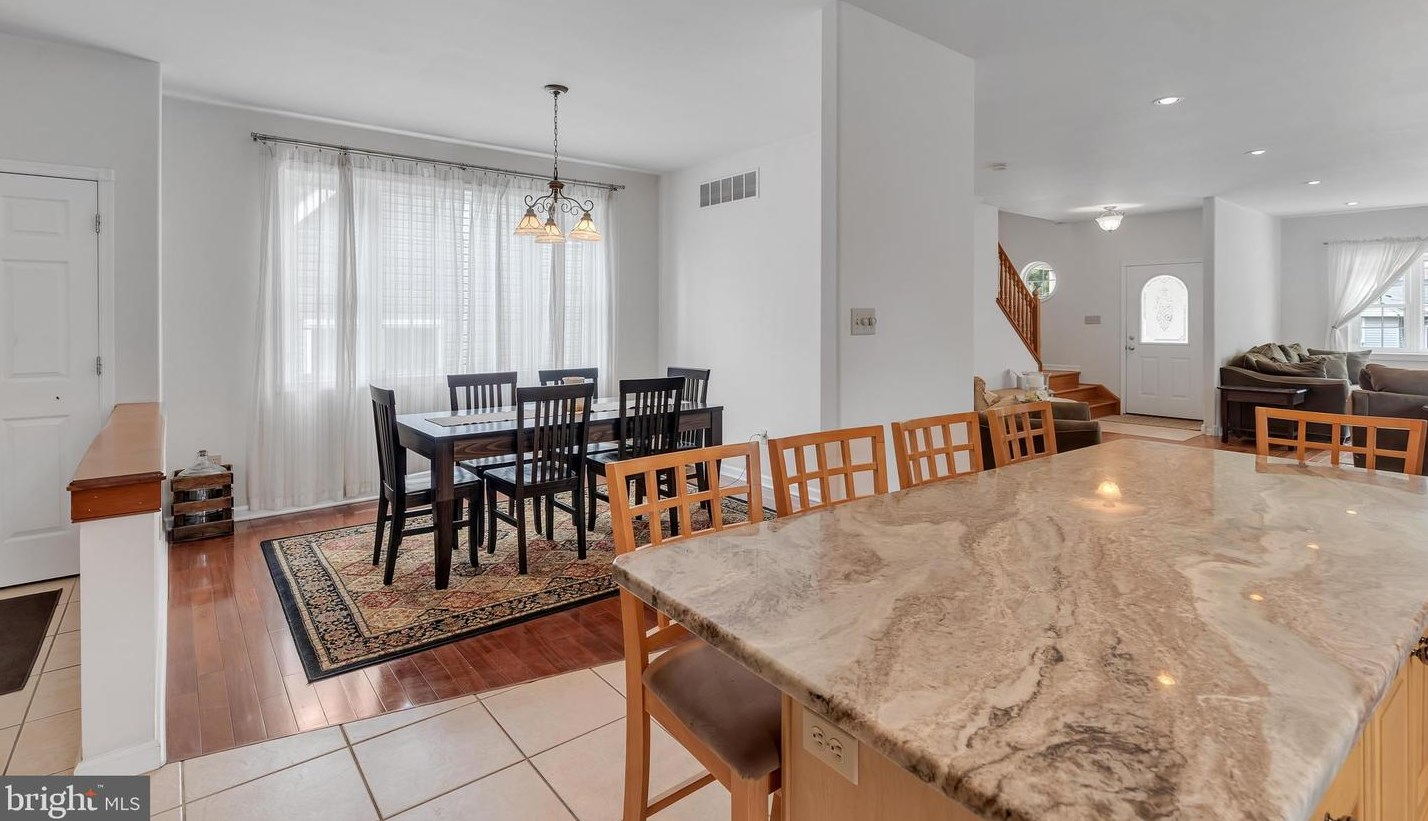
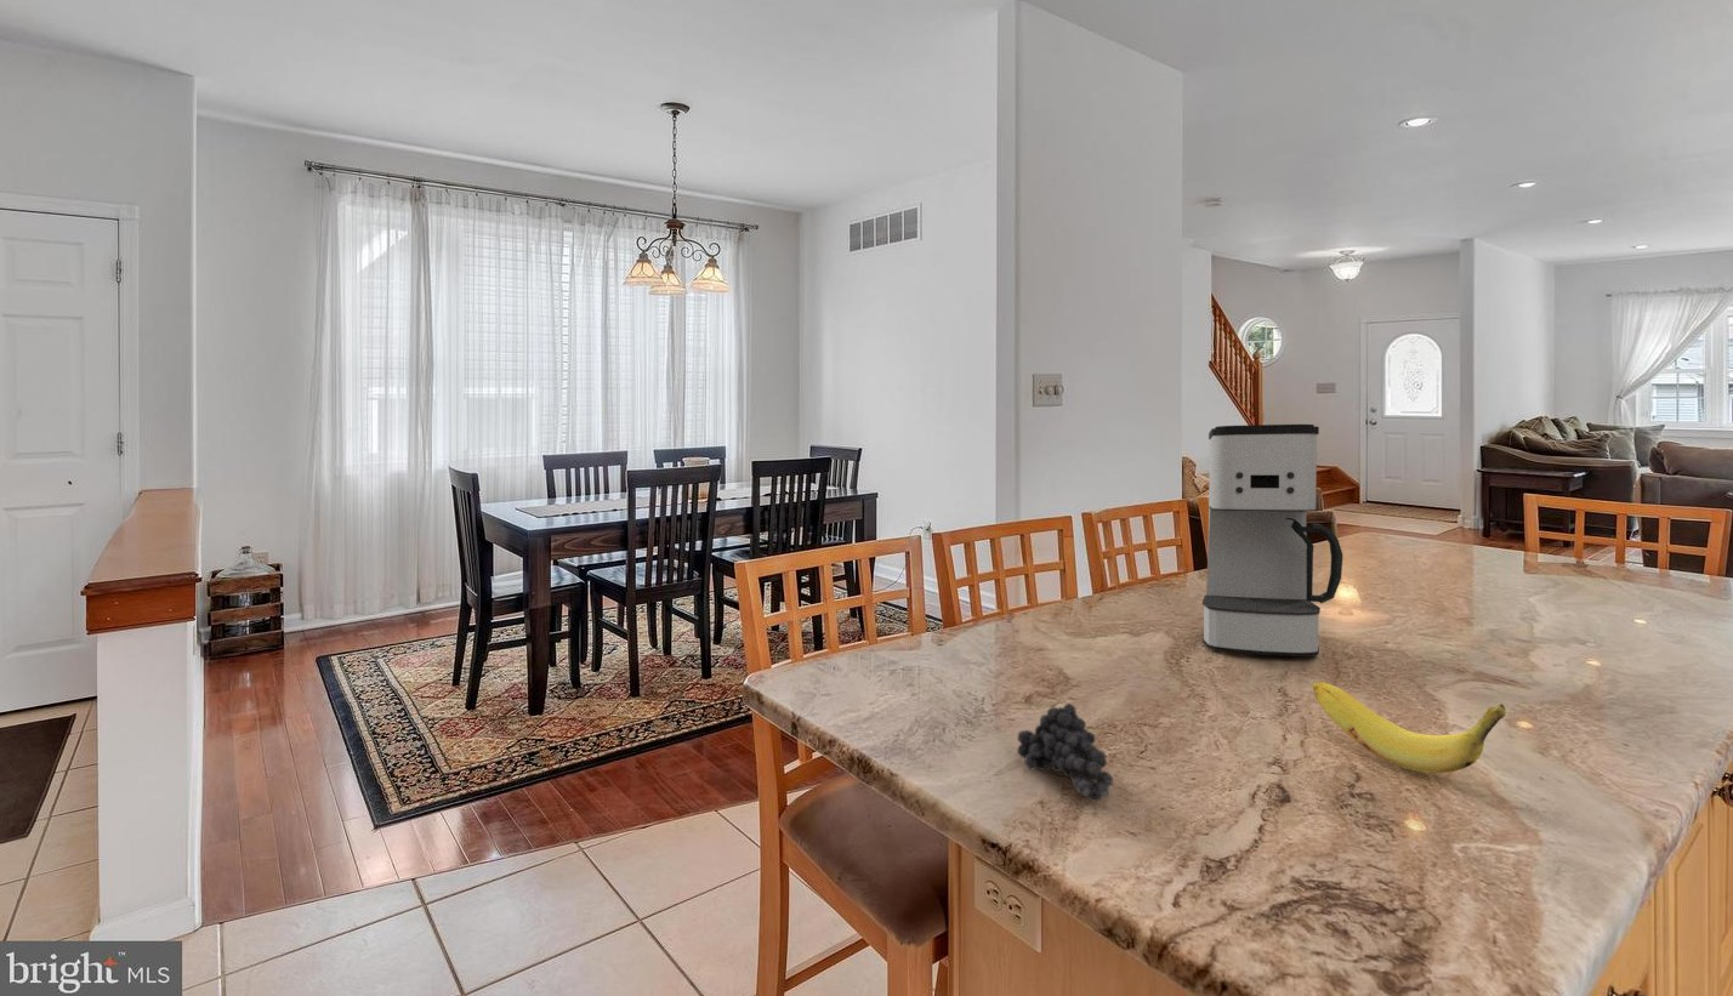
+ coffee maker (1269, 535)
+ fruit (1074, 742)
+ banana (1399, 727)
